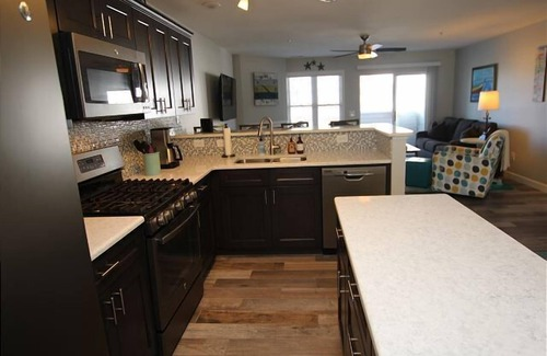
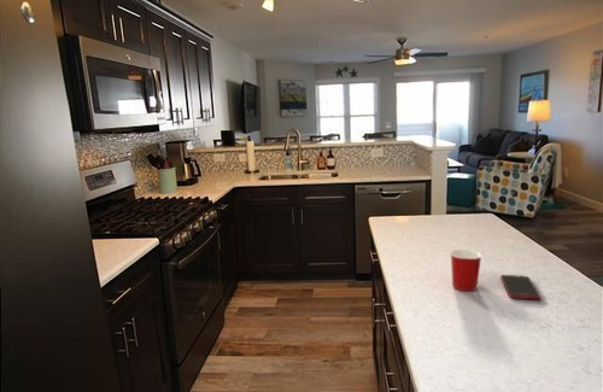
+ cell phone (519, 286)
+ mug (463, 267)
